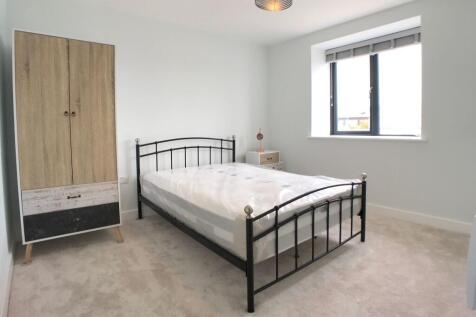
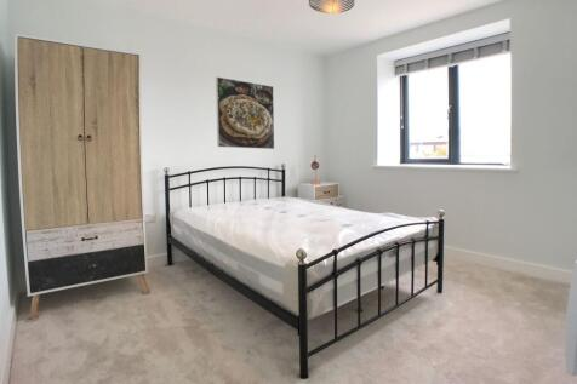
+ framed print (246, 115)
